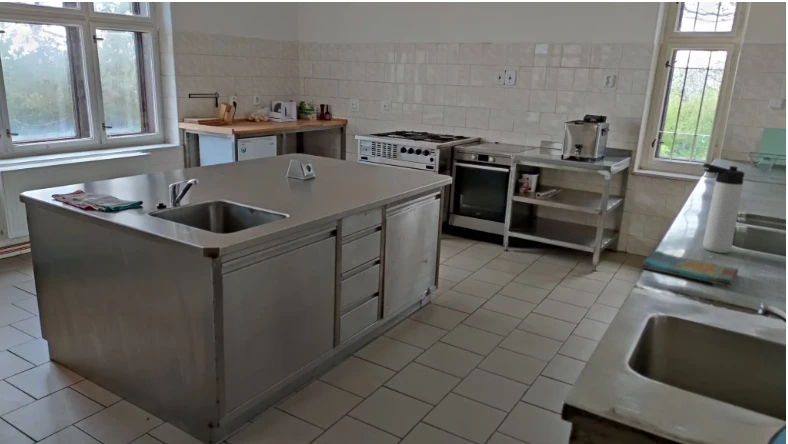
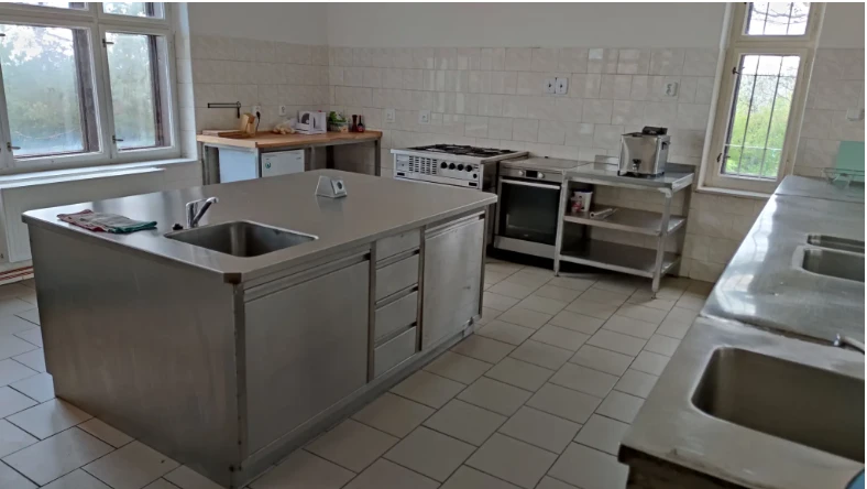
- dish towel (689, 266)
- thermos bottle (717, 207)
